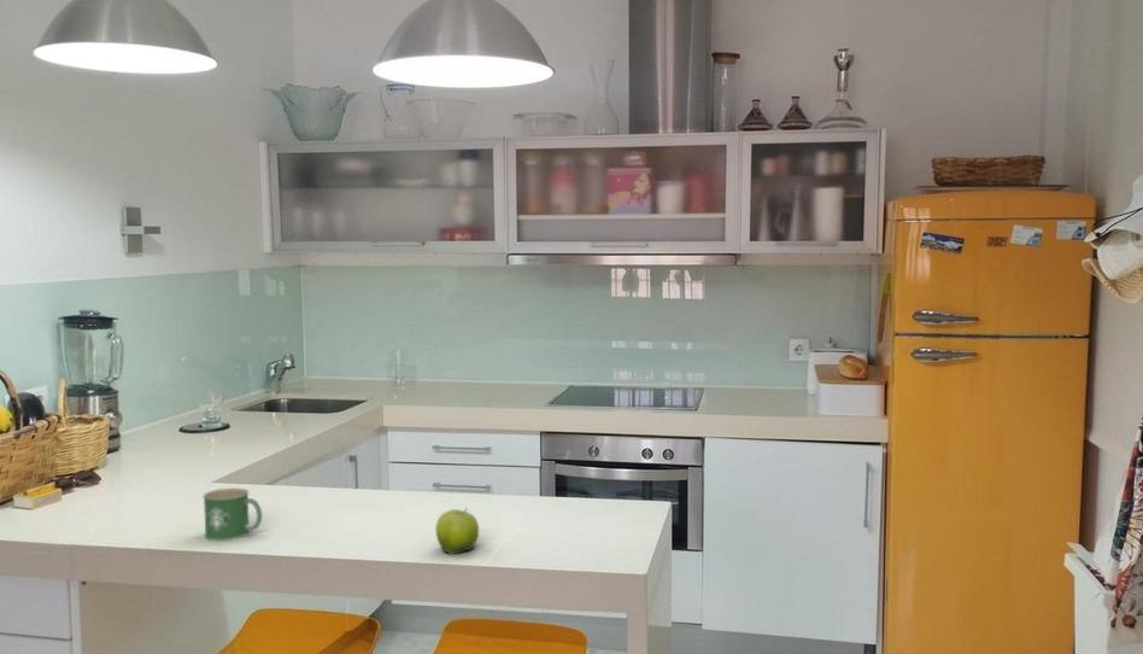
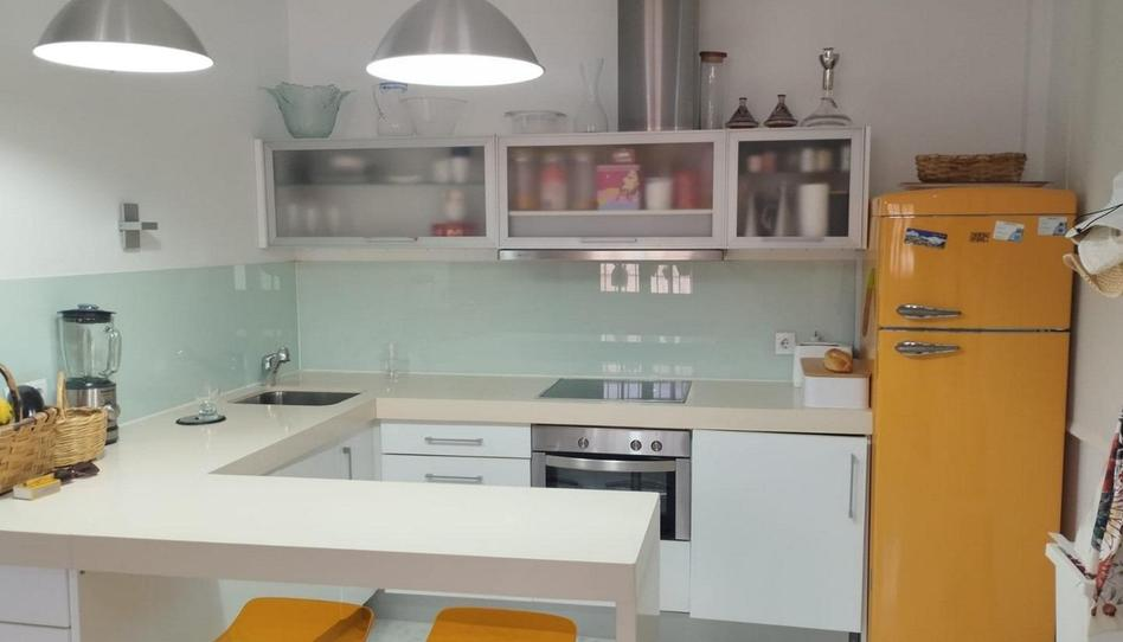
- fruit (457, 530)
- mug (233, 514)
